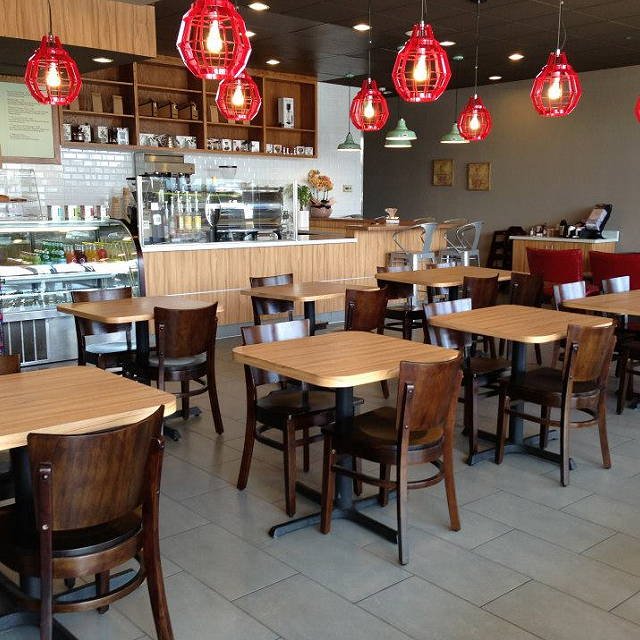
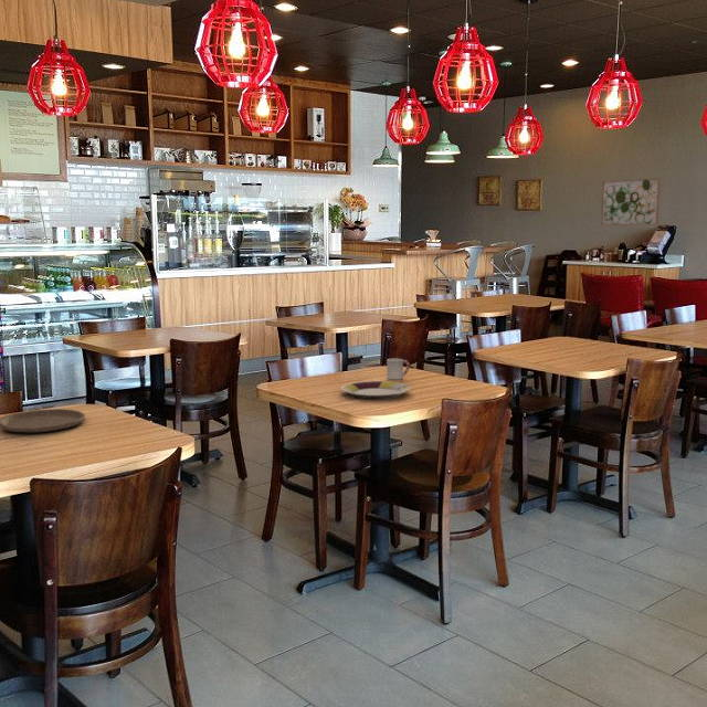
+ wall art (629, 202)
+ plate (376, 390)
+ cup (398, 368)
+ plate (42, 421)
